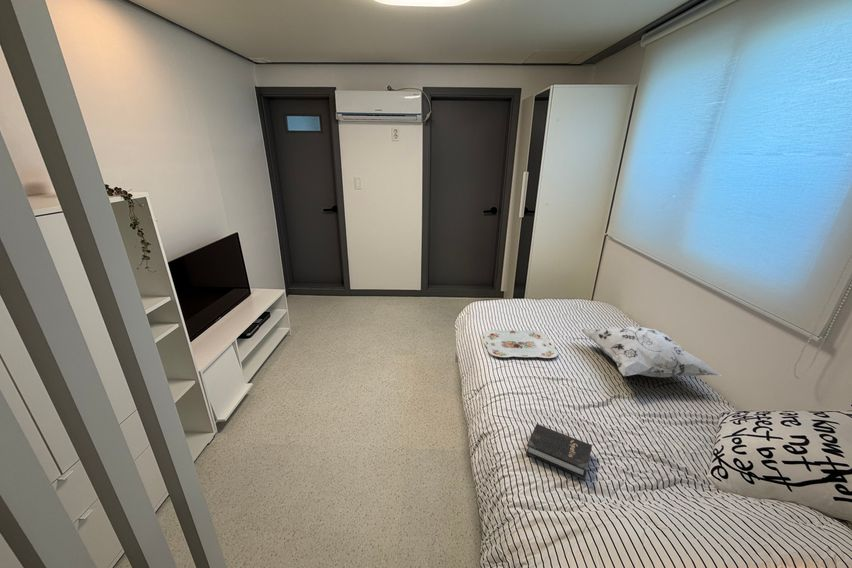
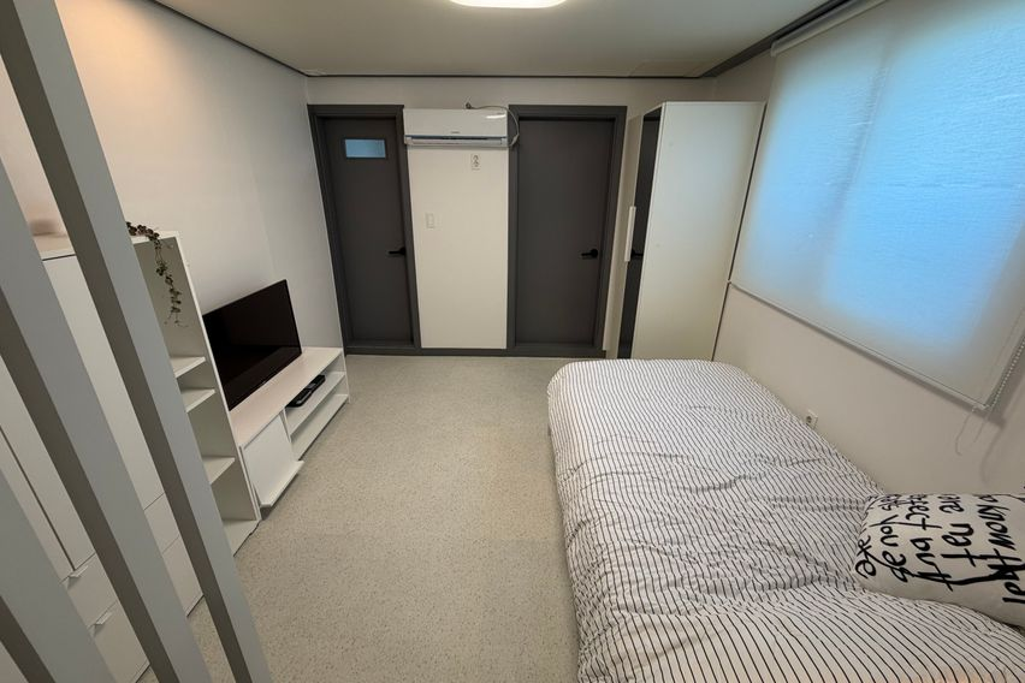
- serving tray (518, 343)
- decorative pillow (642, 350)
- hardback book (559, 448)
